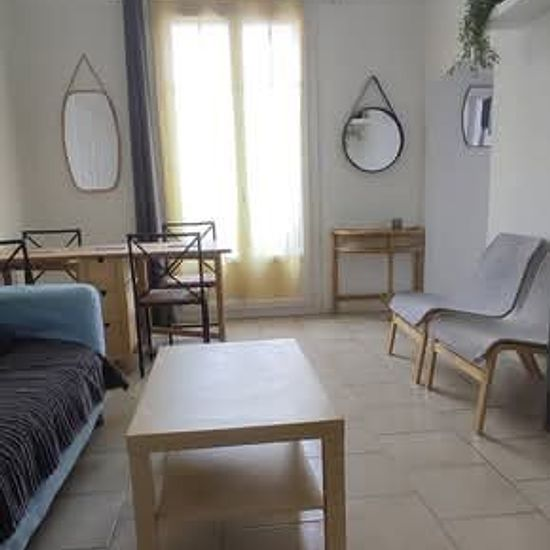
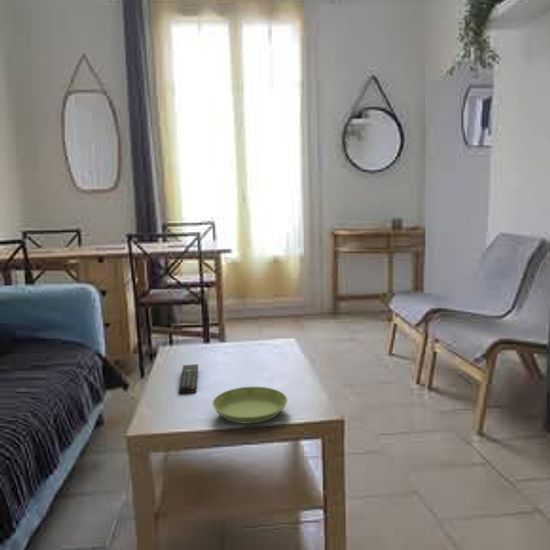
+ remote control (189, 378)
+ saucer (250, 405)
